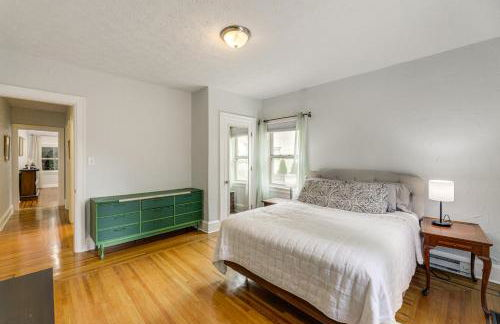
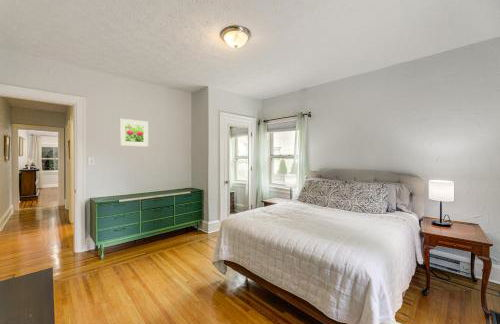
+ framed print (134, 133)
